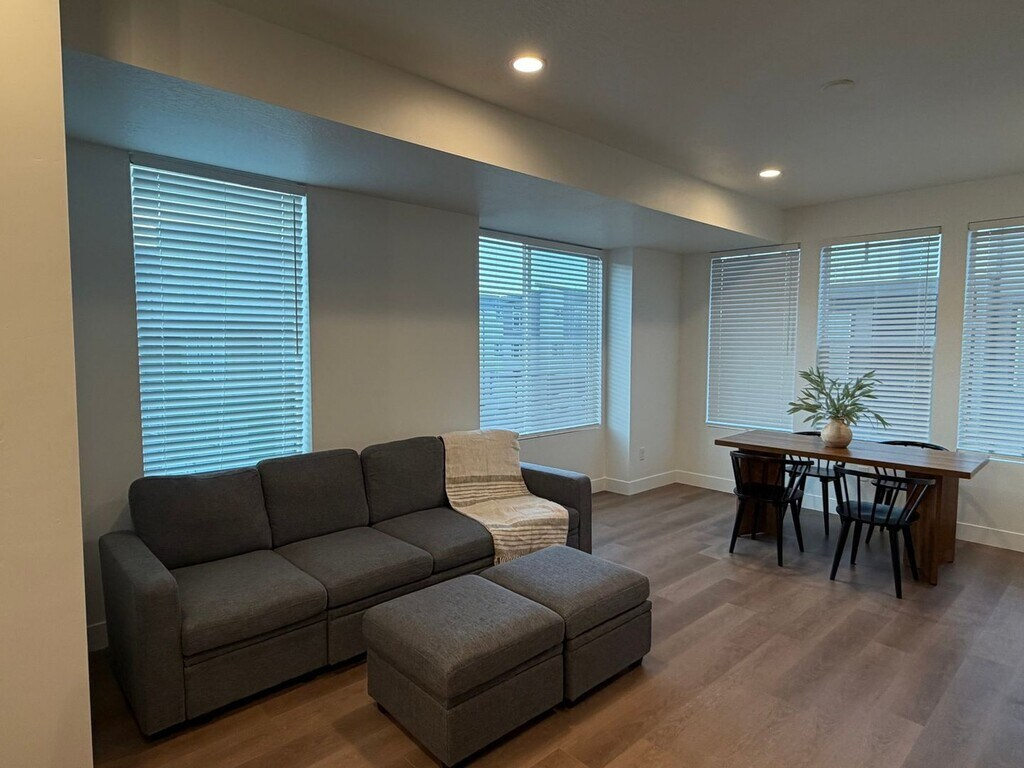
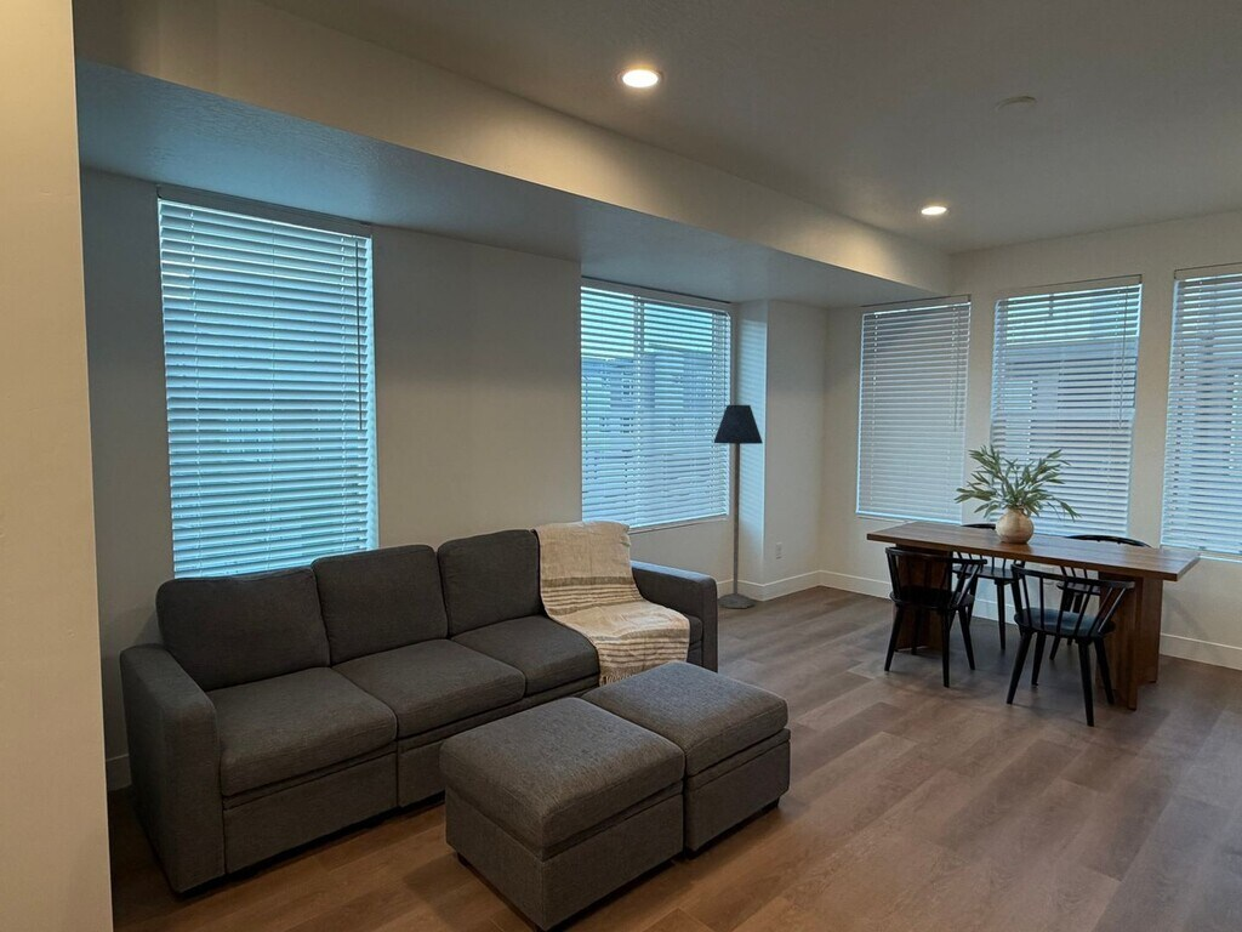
+ floor lamp (736, 504)
